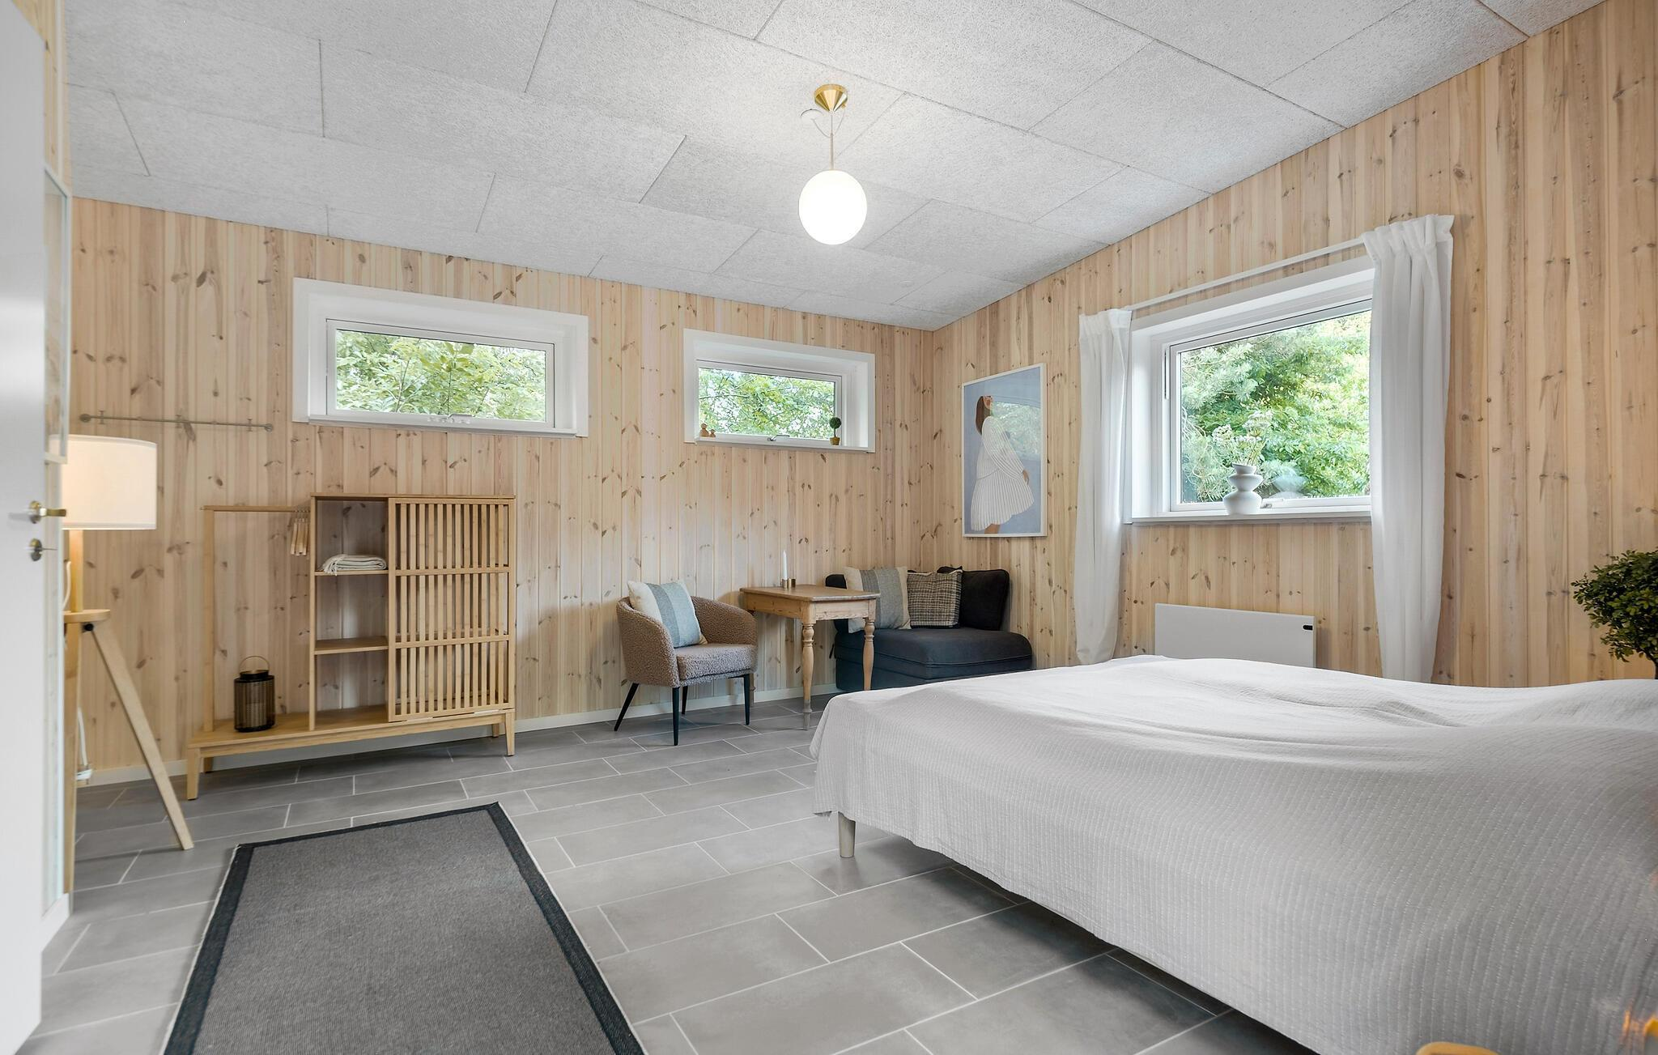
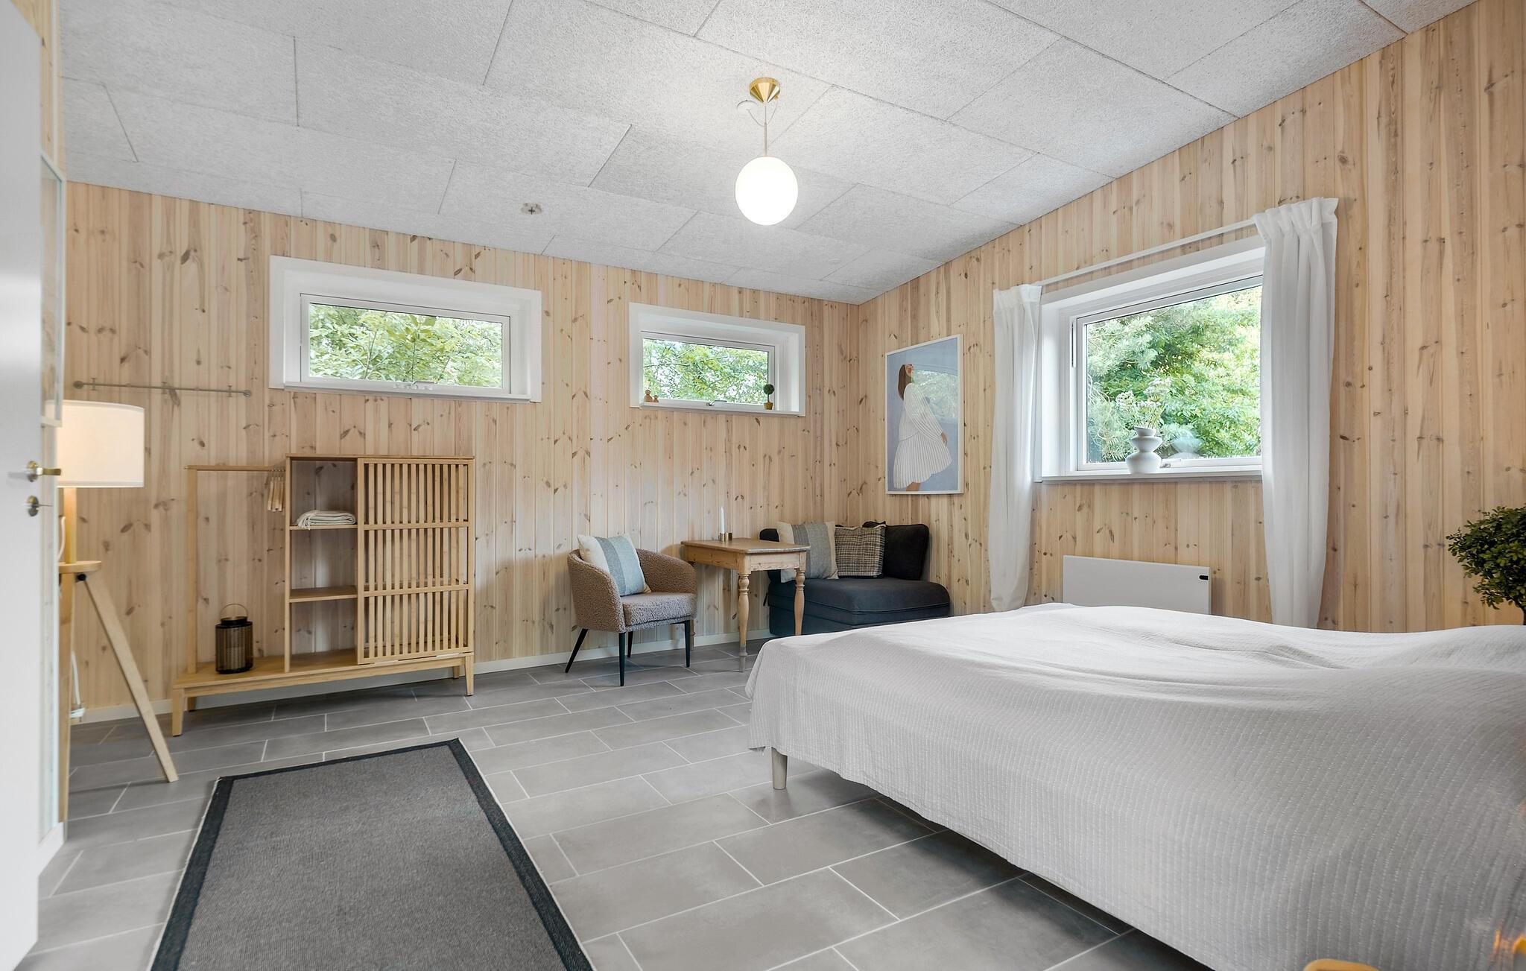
+ smoke detector (531, 208)
